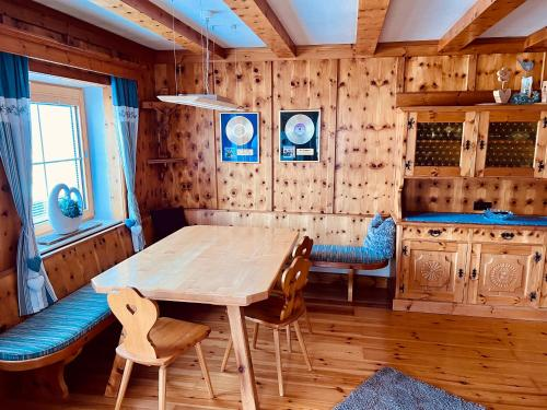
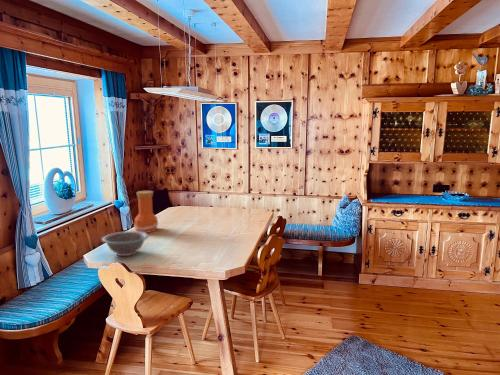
+ vase (145, 211)
+ bowl (126, 244)
